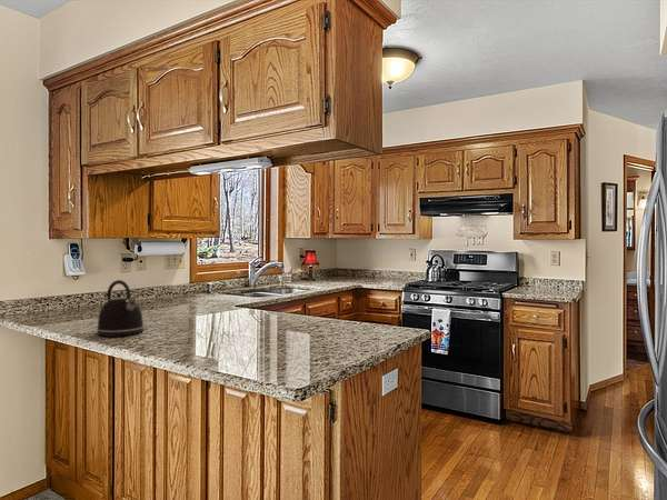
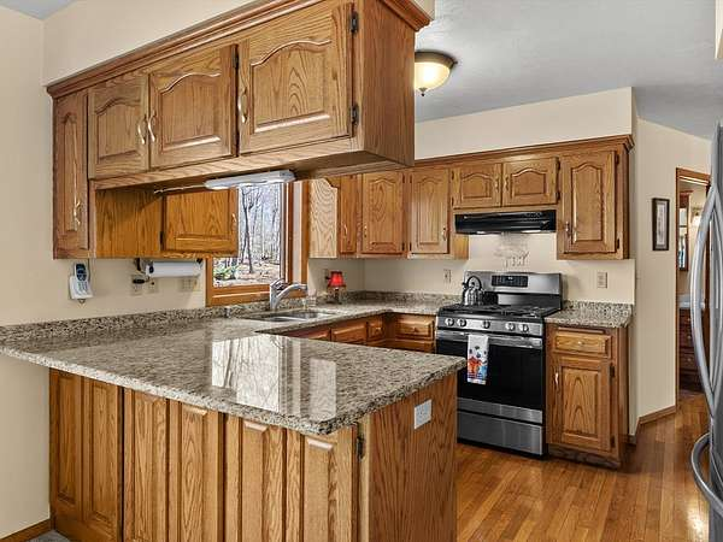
- kettle (120, 306)
